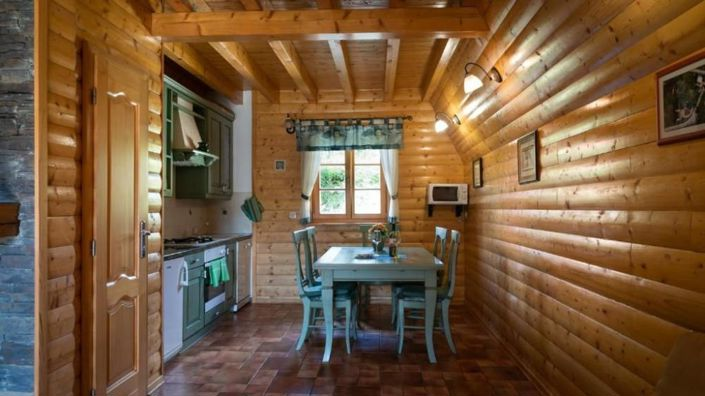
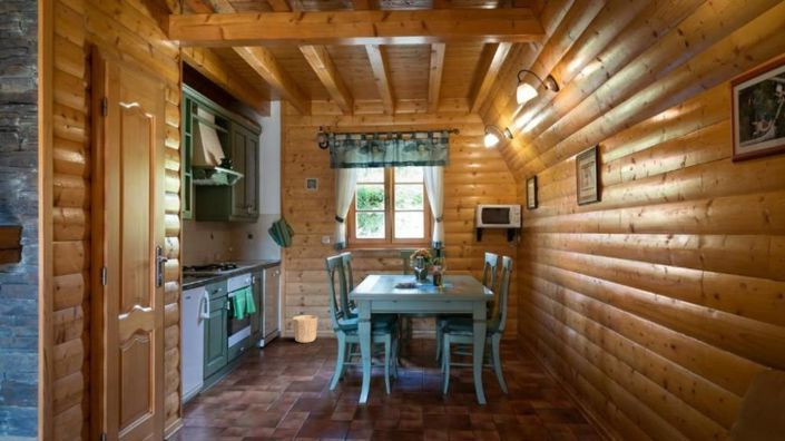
+ waste basket (305, 329)
